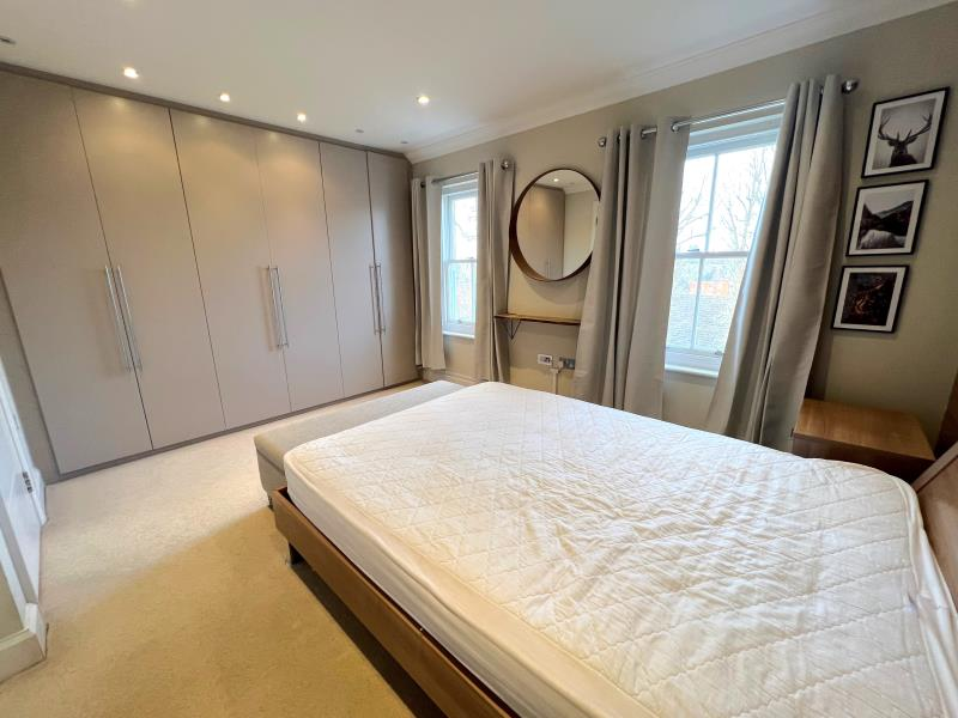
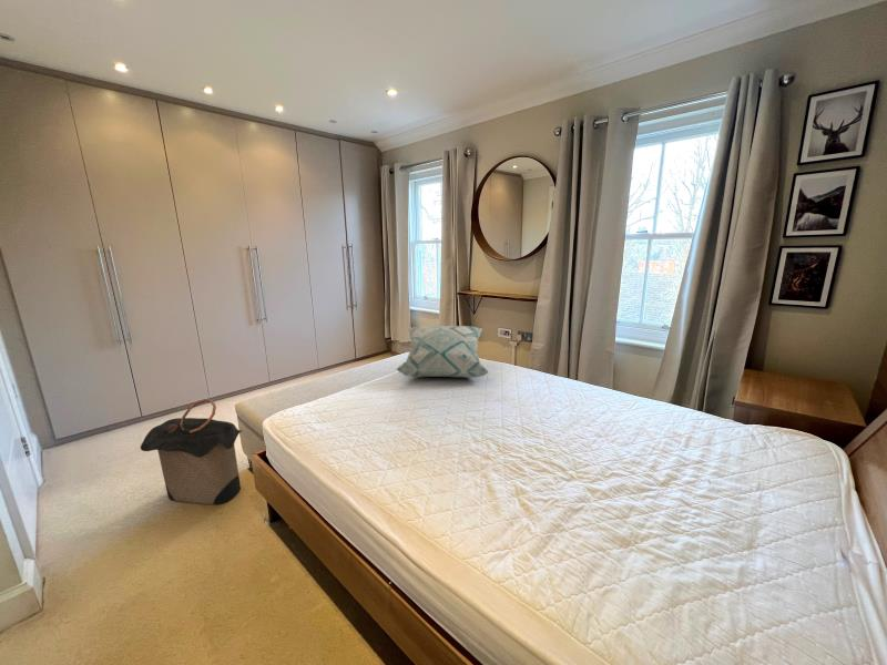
+ laundry hamper (194, 450)
+ decorative pillow (443, 349)
